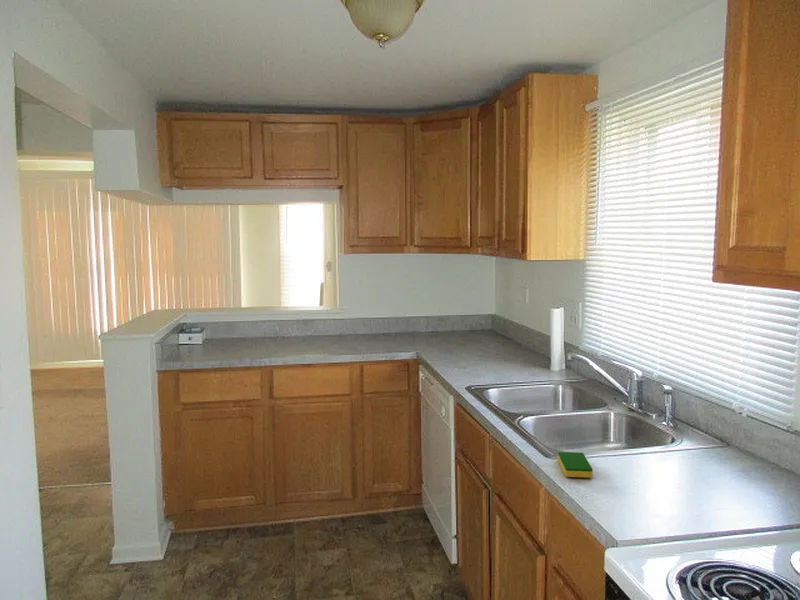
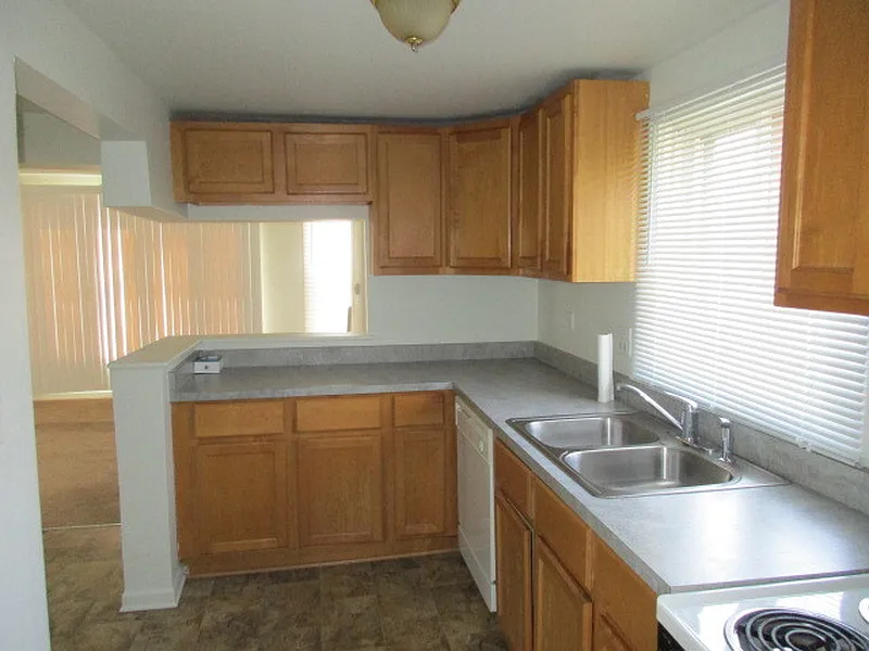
- dish sponge (574, 464)
